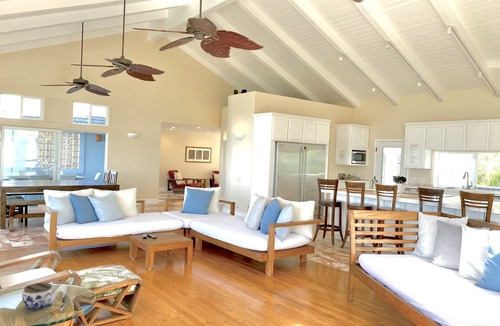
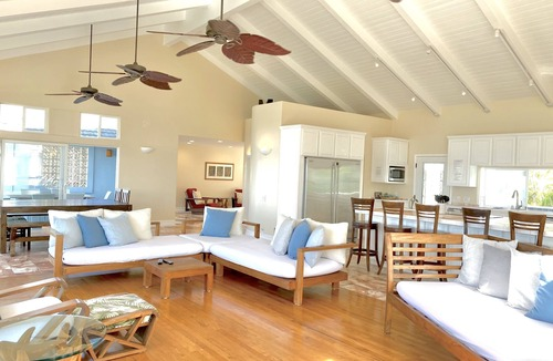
- jar (37, 296)
